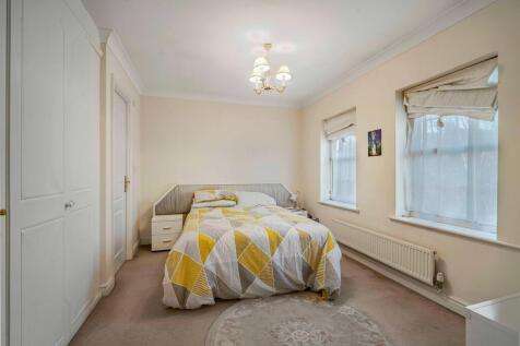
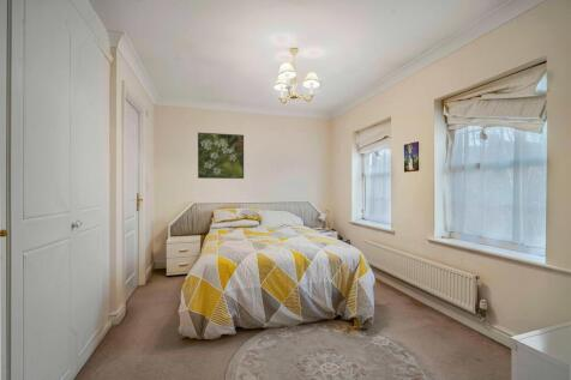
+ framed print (221, 156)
